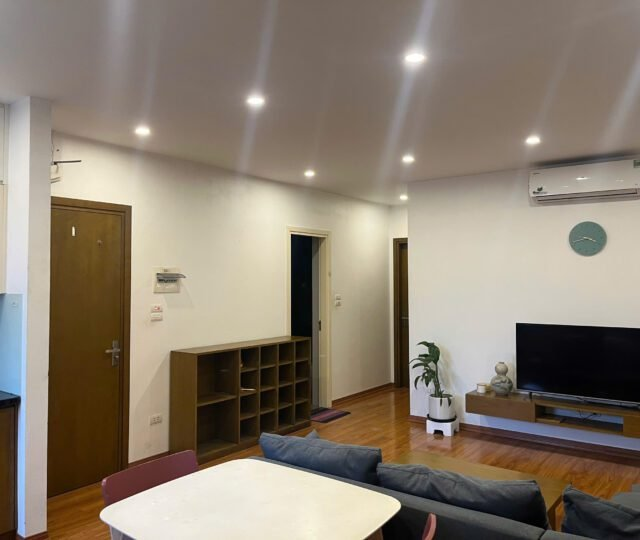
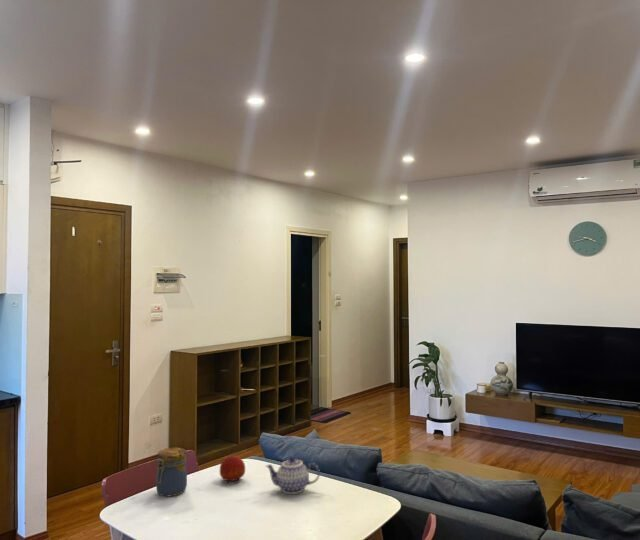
+ jar (170, 471)
+ fruit (232, 467)
+ teapot (292, 473)
